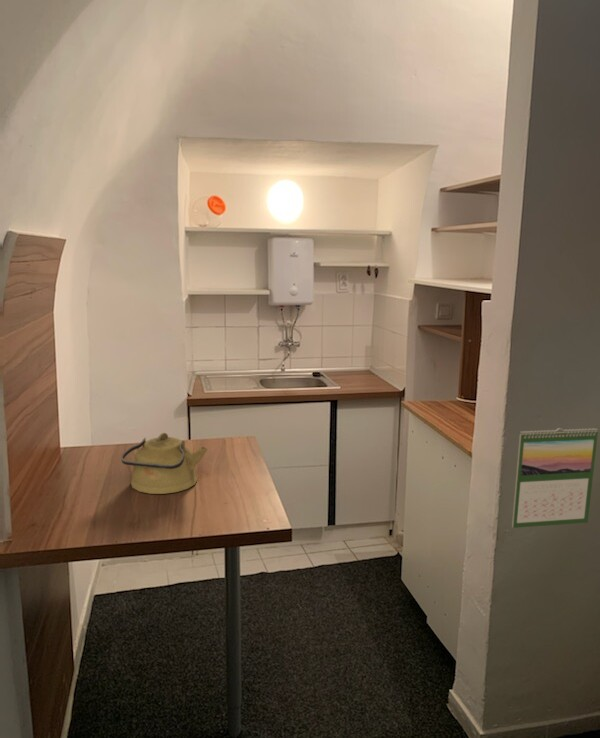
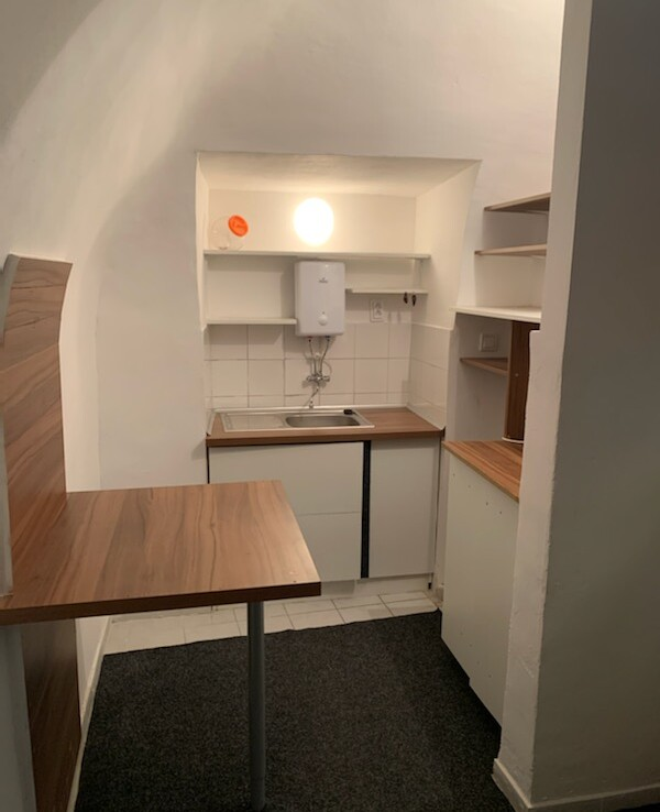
- calendar (554, 477)
- kettle (169, 458)
